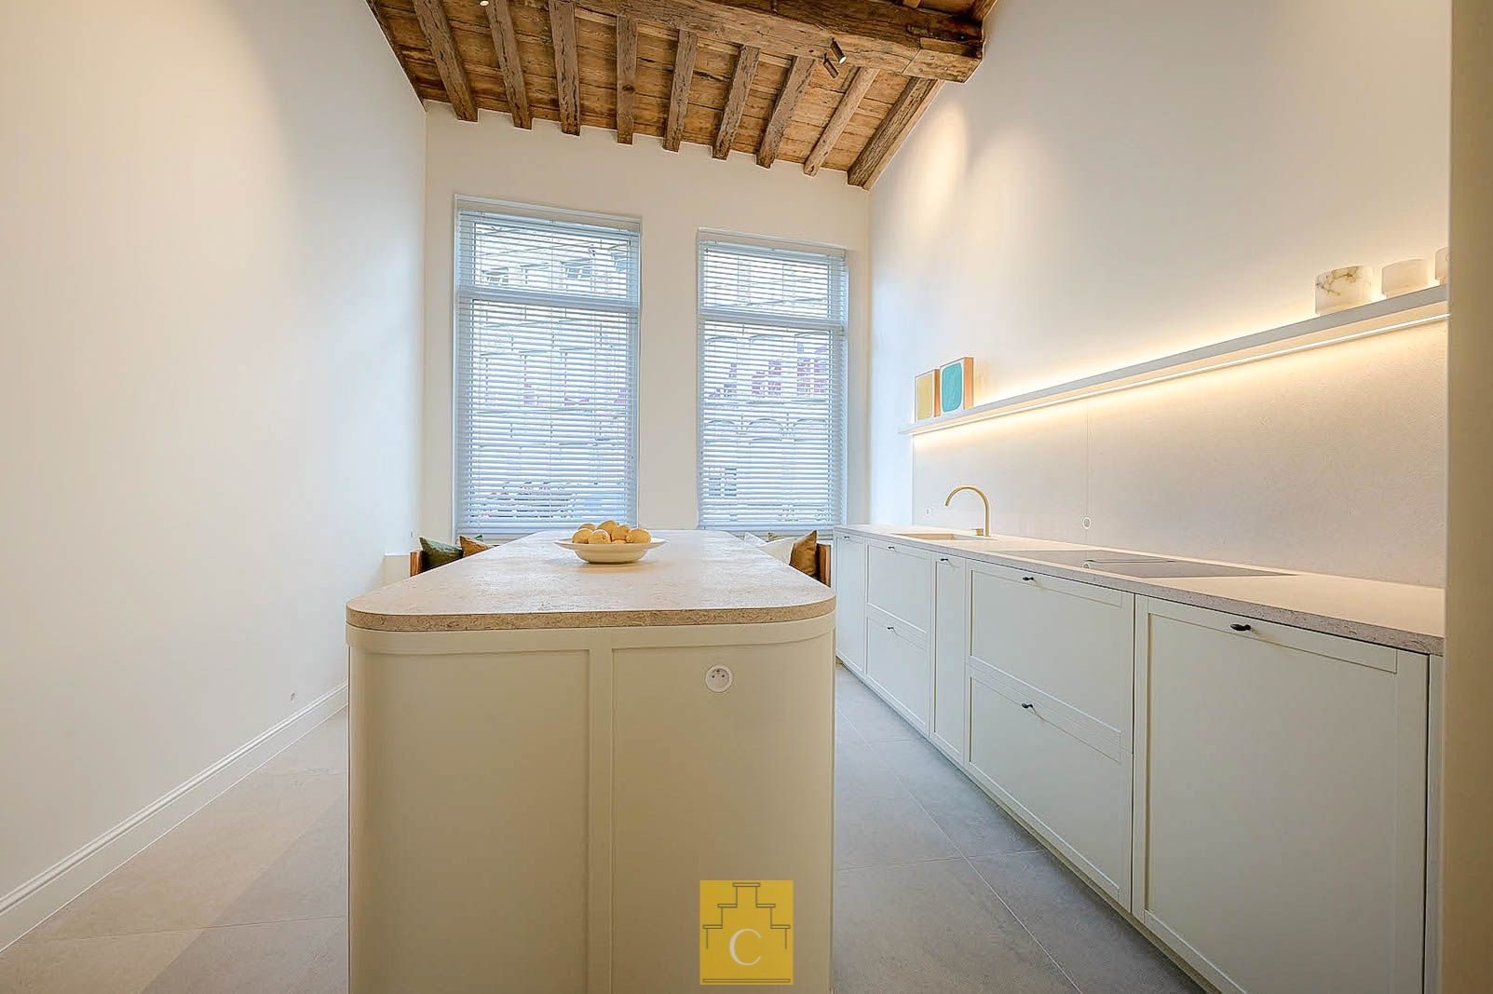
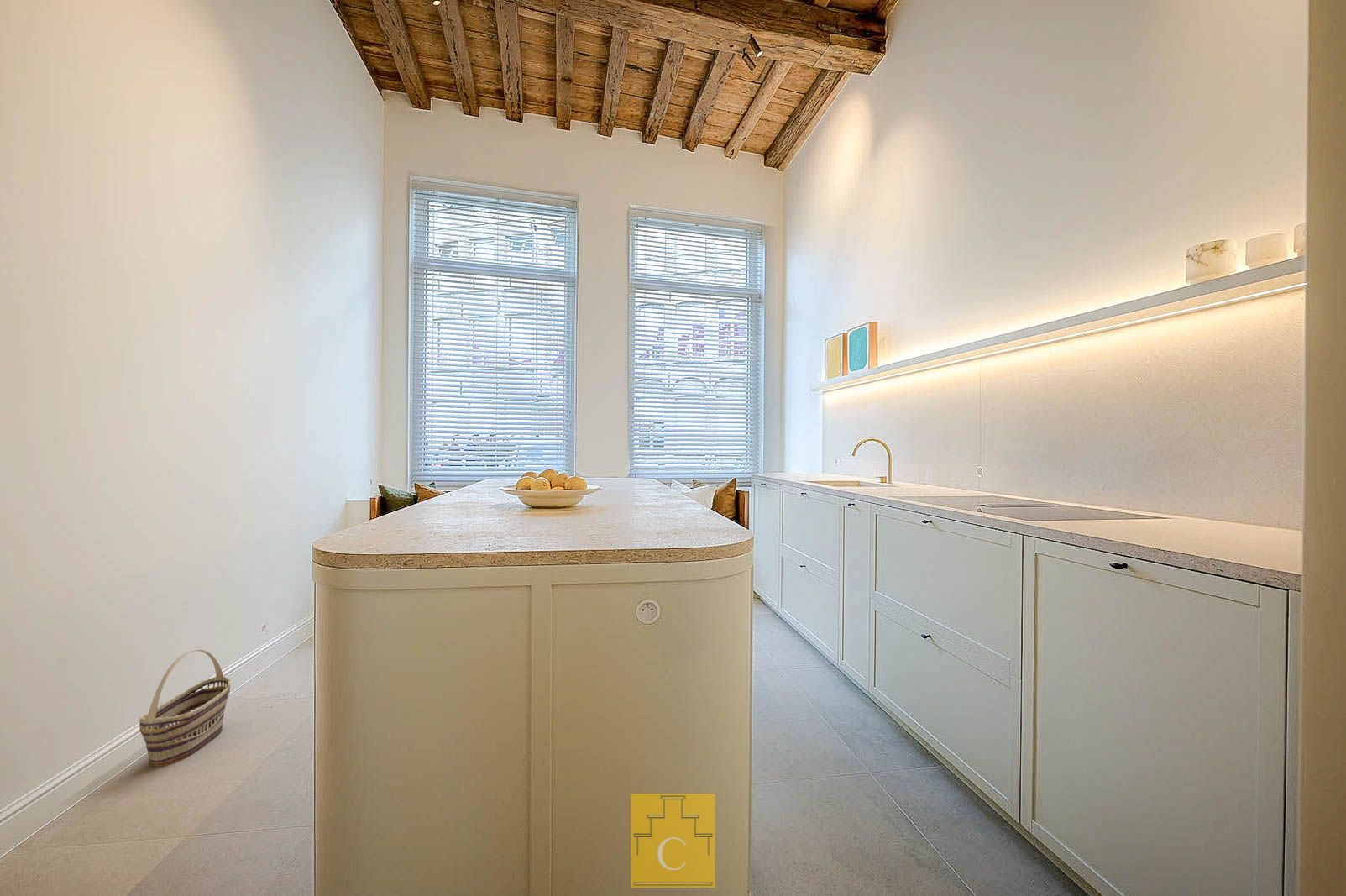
+ basket (188, 698)
